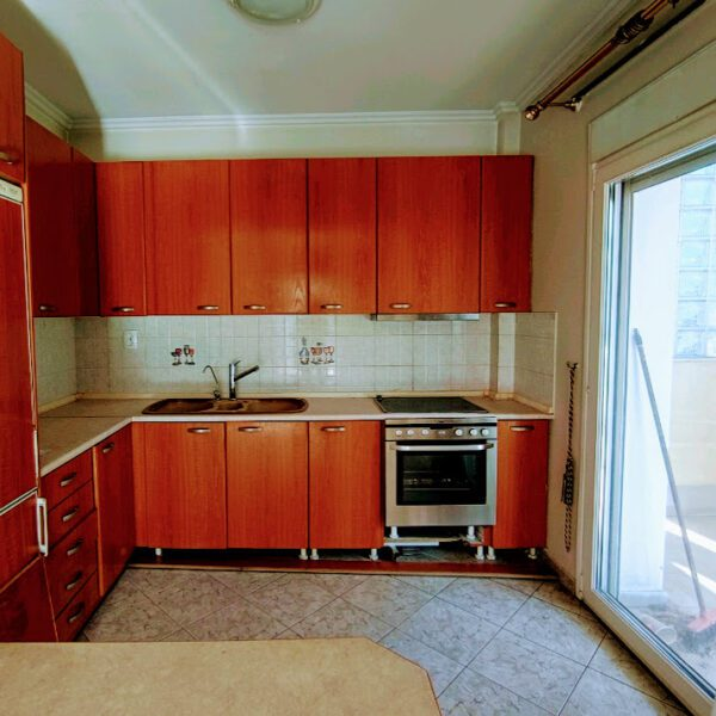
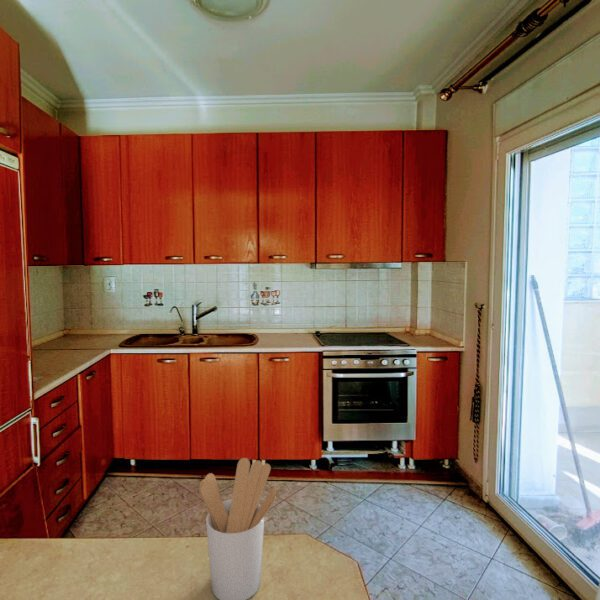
+ utensil holder (241, 522)
